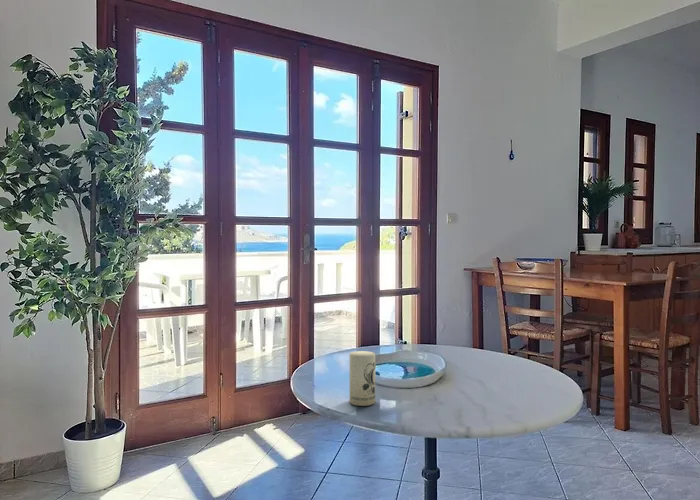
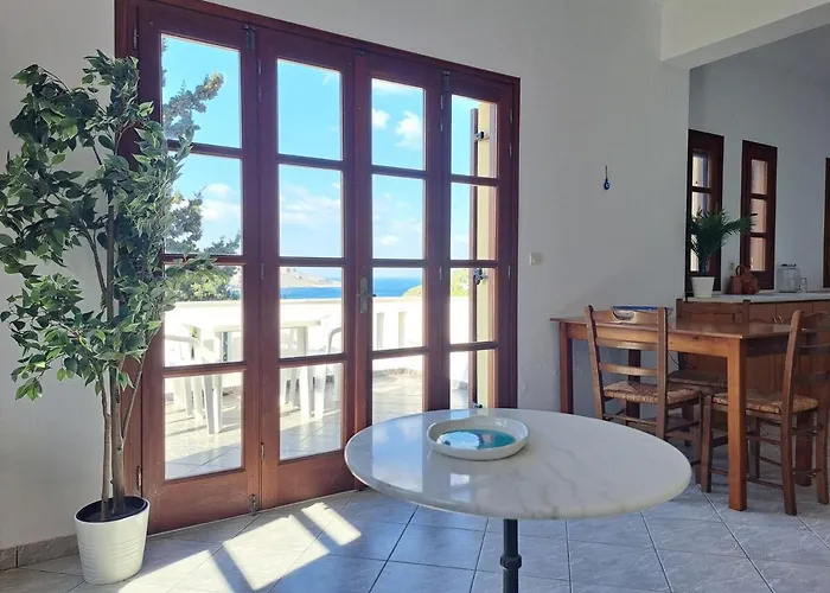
- candle (362, 377)
